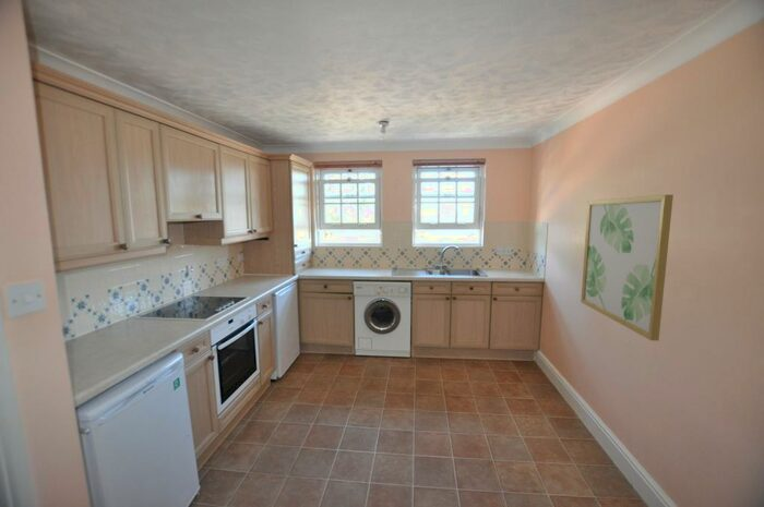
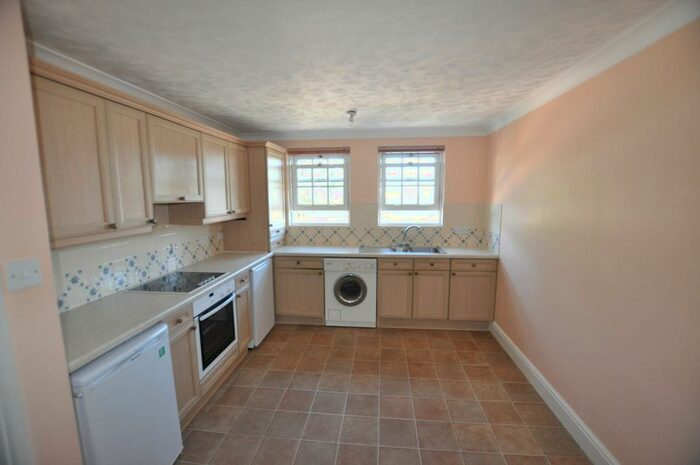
- wall art (617, 259)
